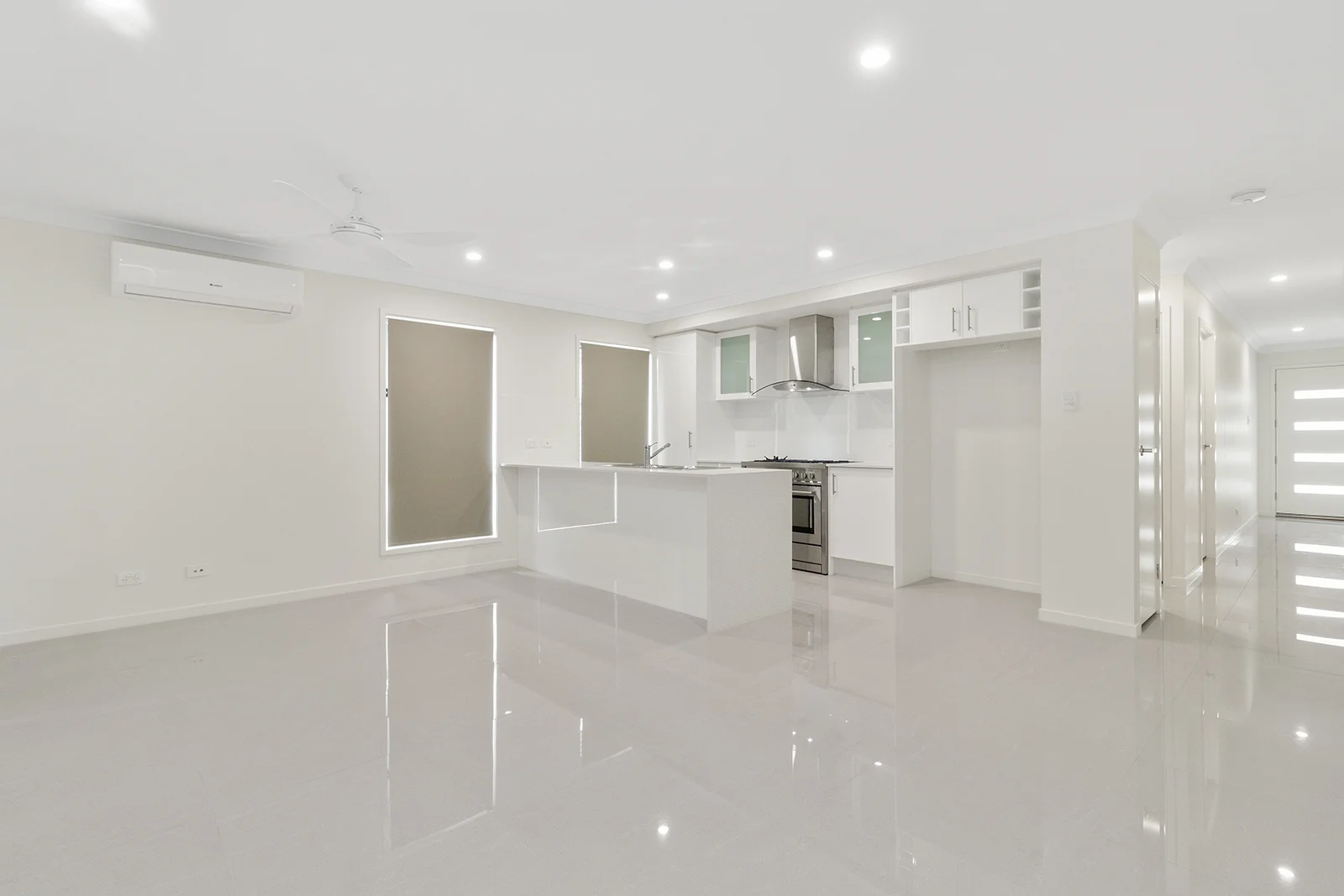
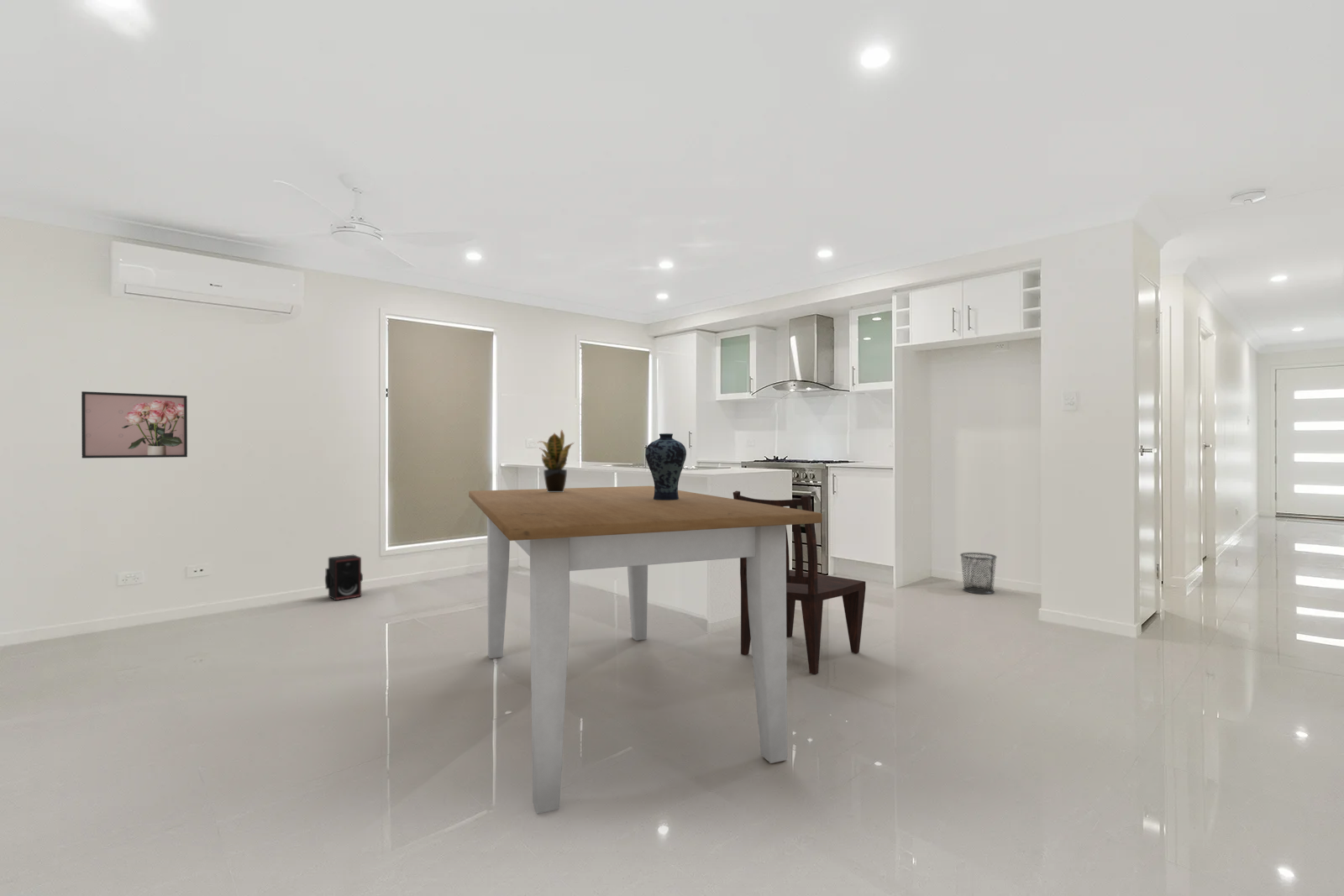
+ vase (665, 465)
+ table (629, 598)
+ dining chair (798, 572)
+ potted plant (553, 458)
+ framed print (136, 425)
+ stereo (344, 576)
+ waste bin (978, 573)
